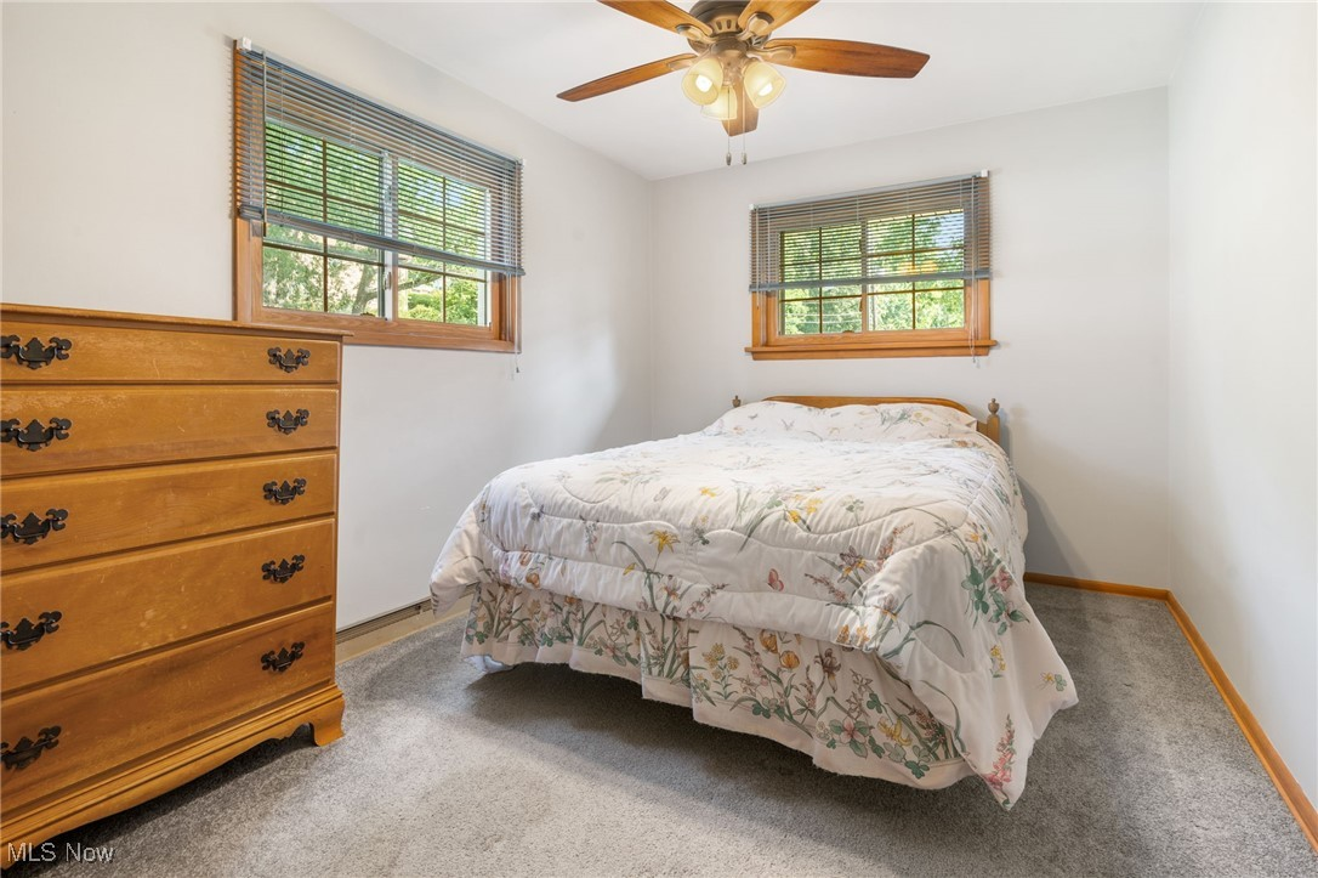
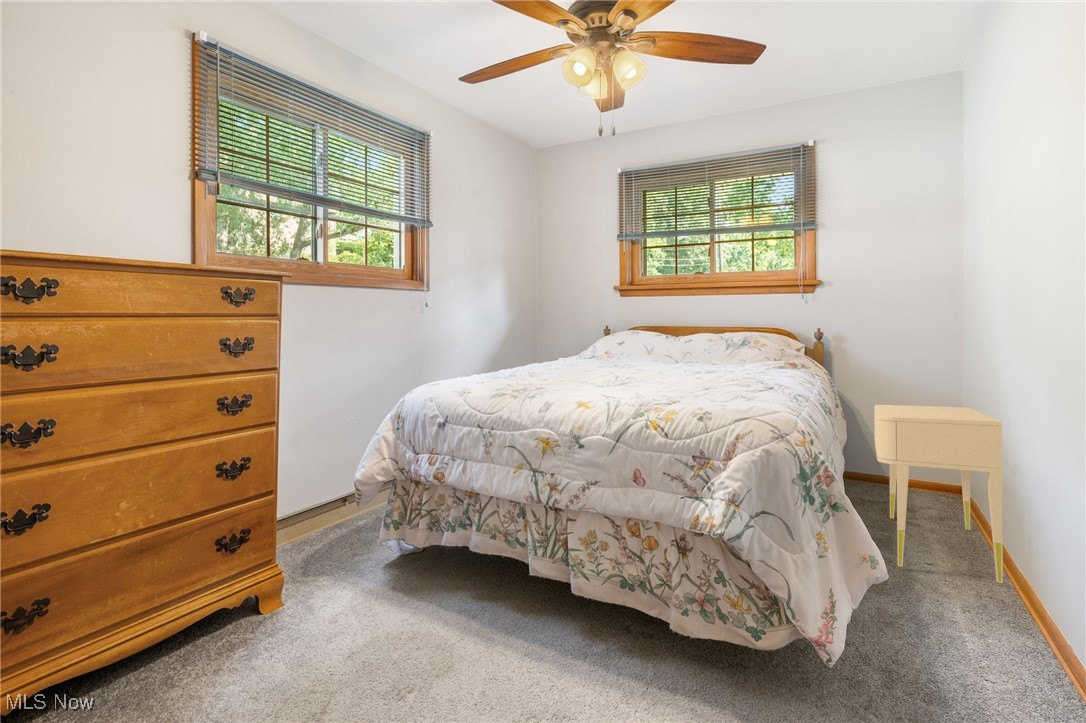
+ nightstand (927, 466)
